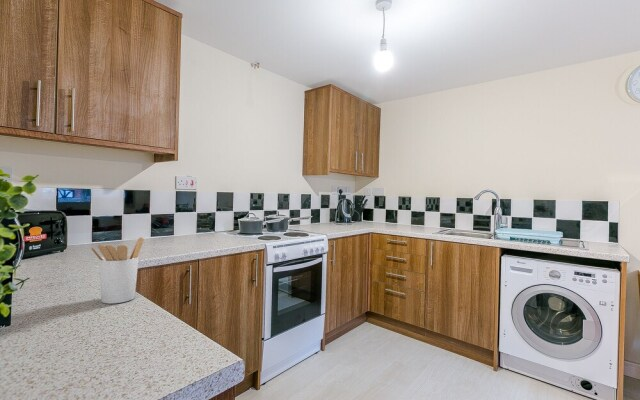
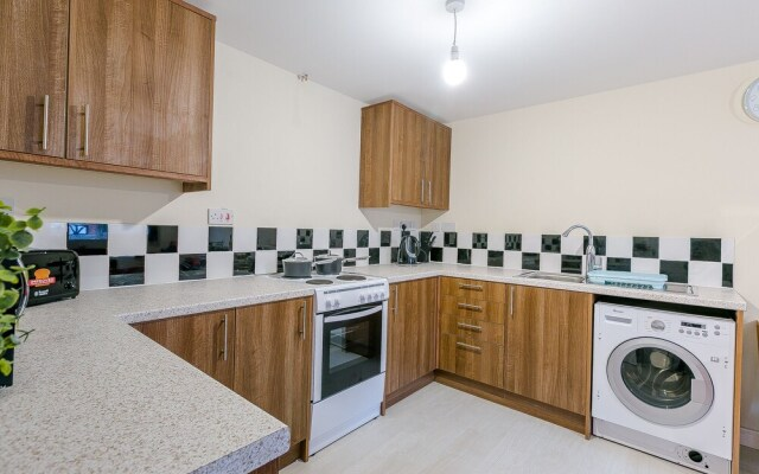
- utensil holder (117, 270)
